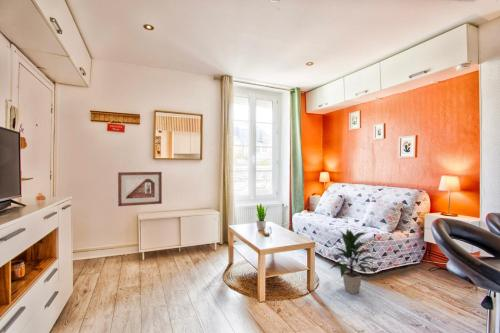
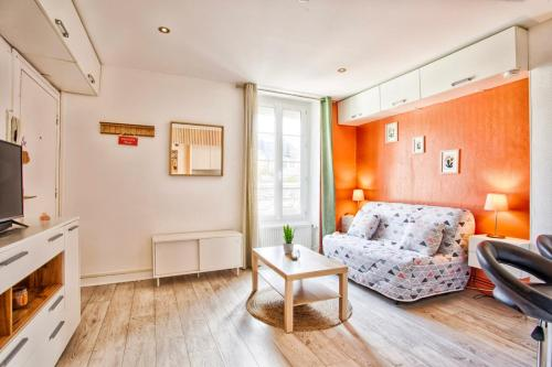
- indoor plant (351, 258)
- picture frame (140, 188)
